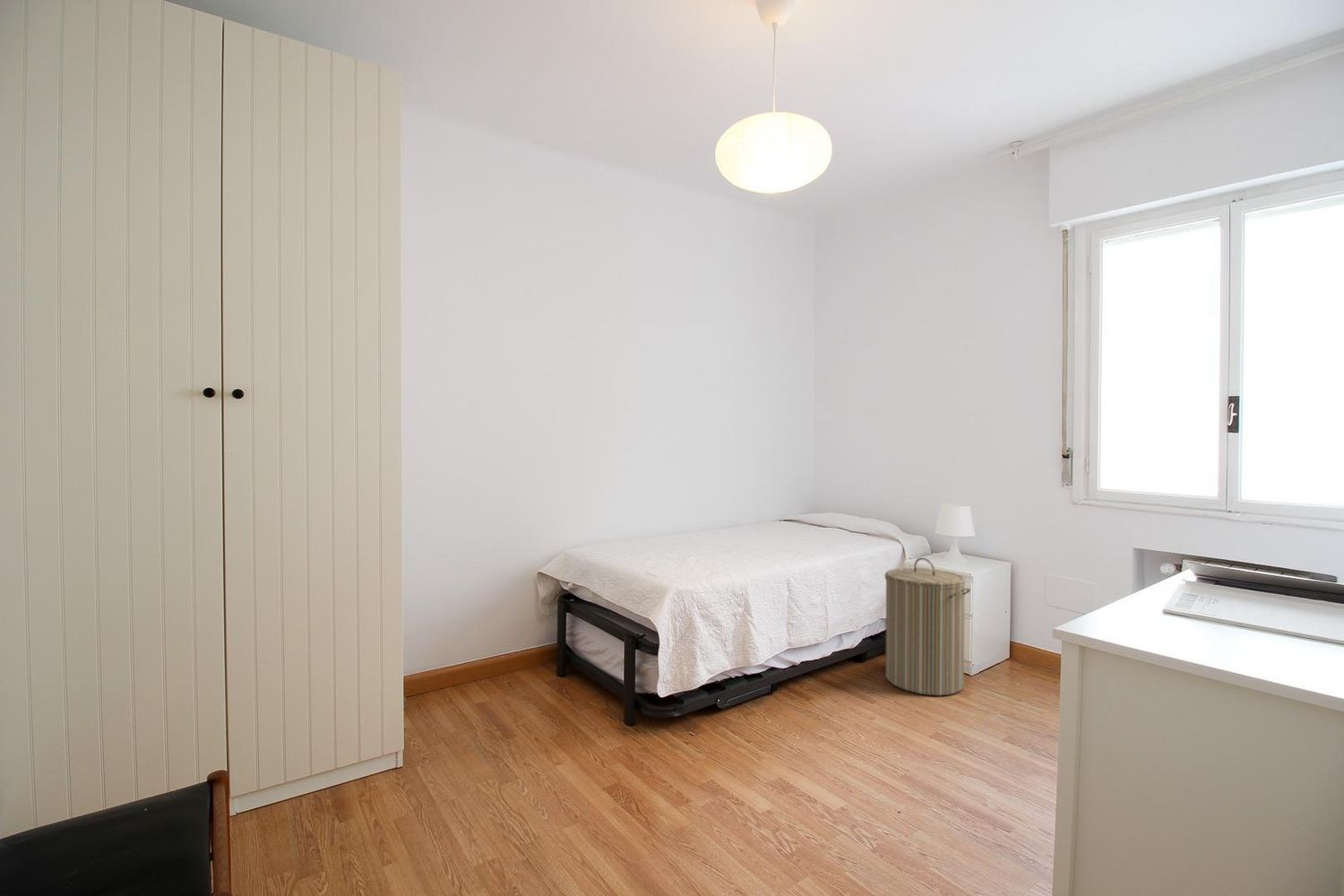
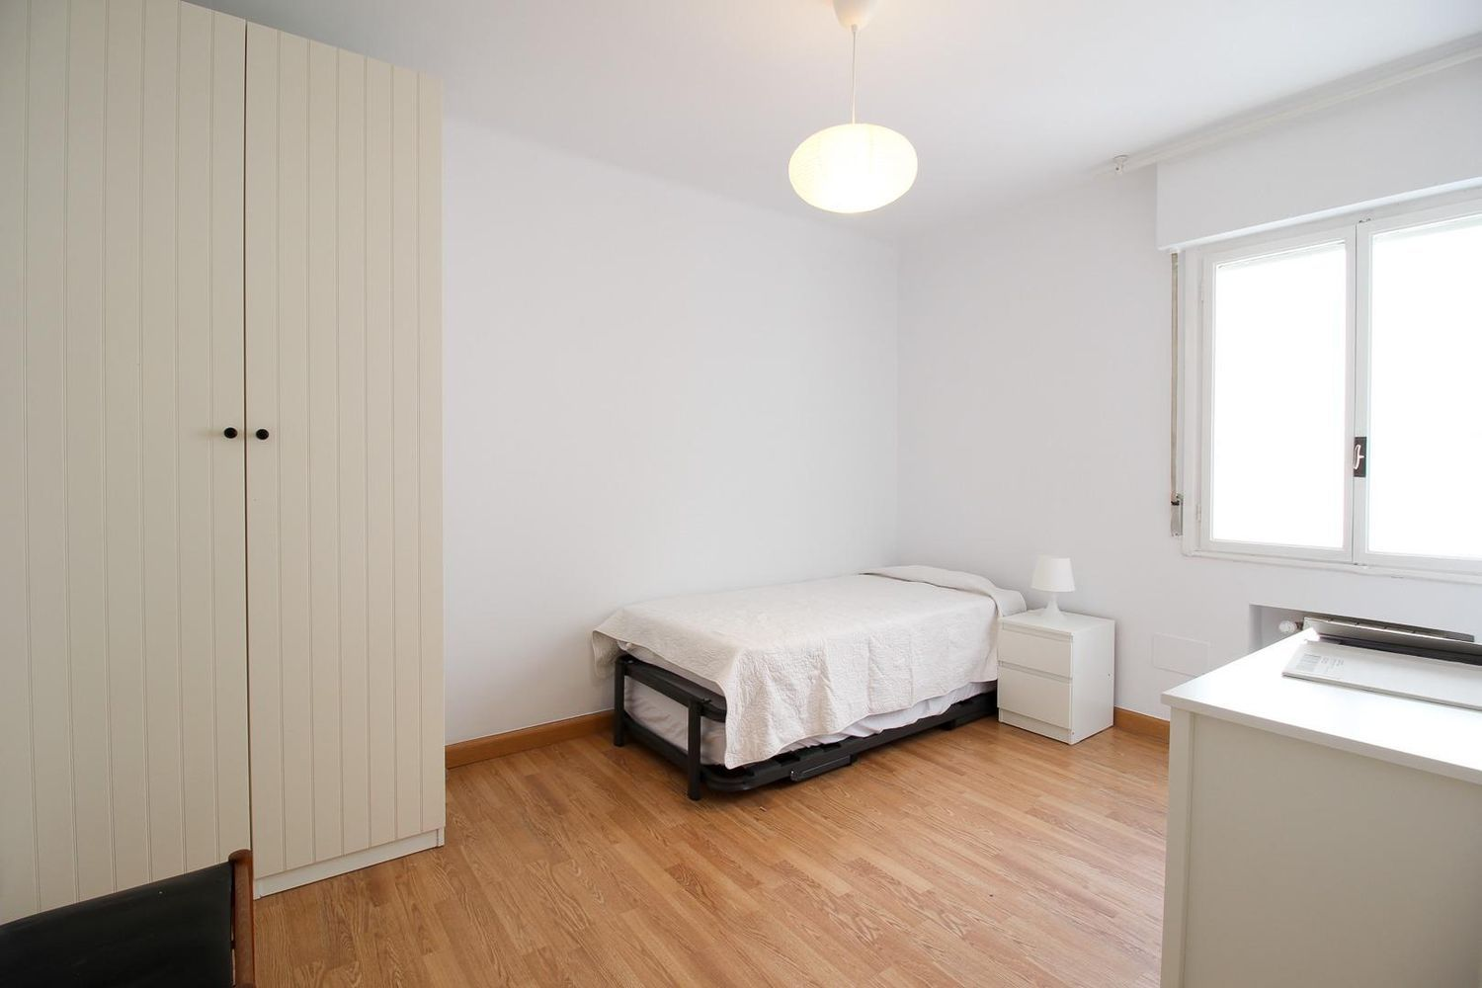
- laundry hamper (924, 619)
